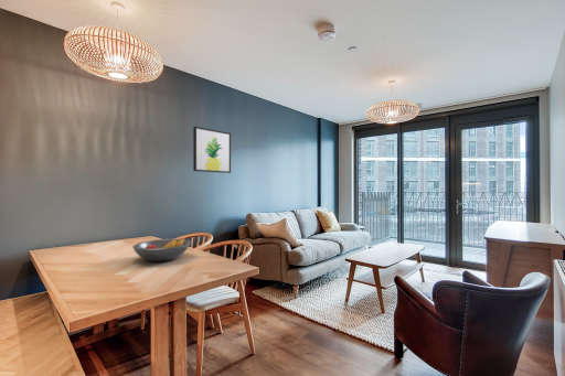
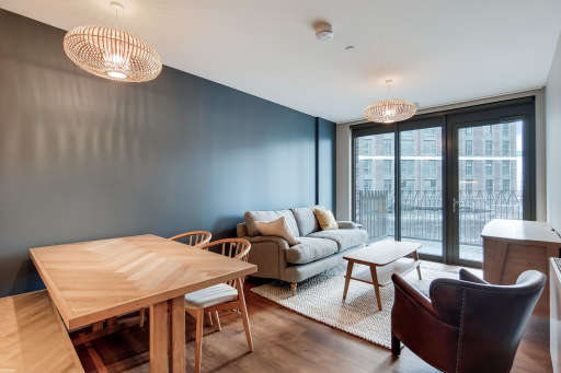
- fruit bowl (162, 248)
- wall art (213, 151)
